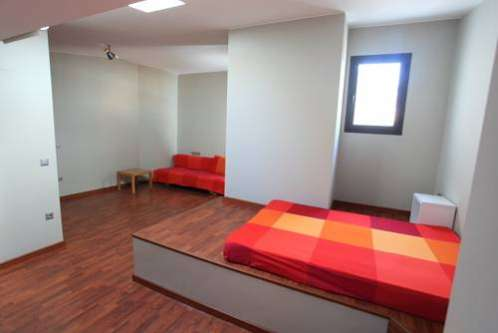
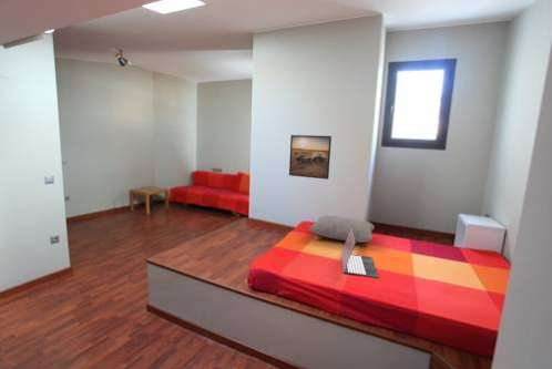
+ cushion (343, 228)
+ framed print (309, 156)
+ laptop (358, 255)
